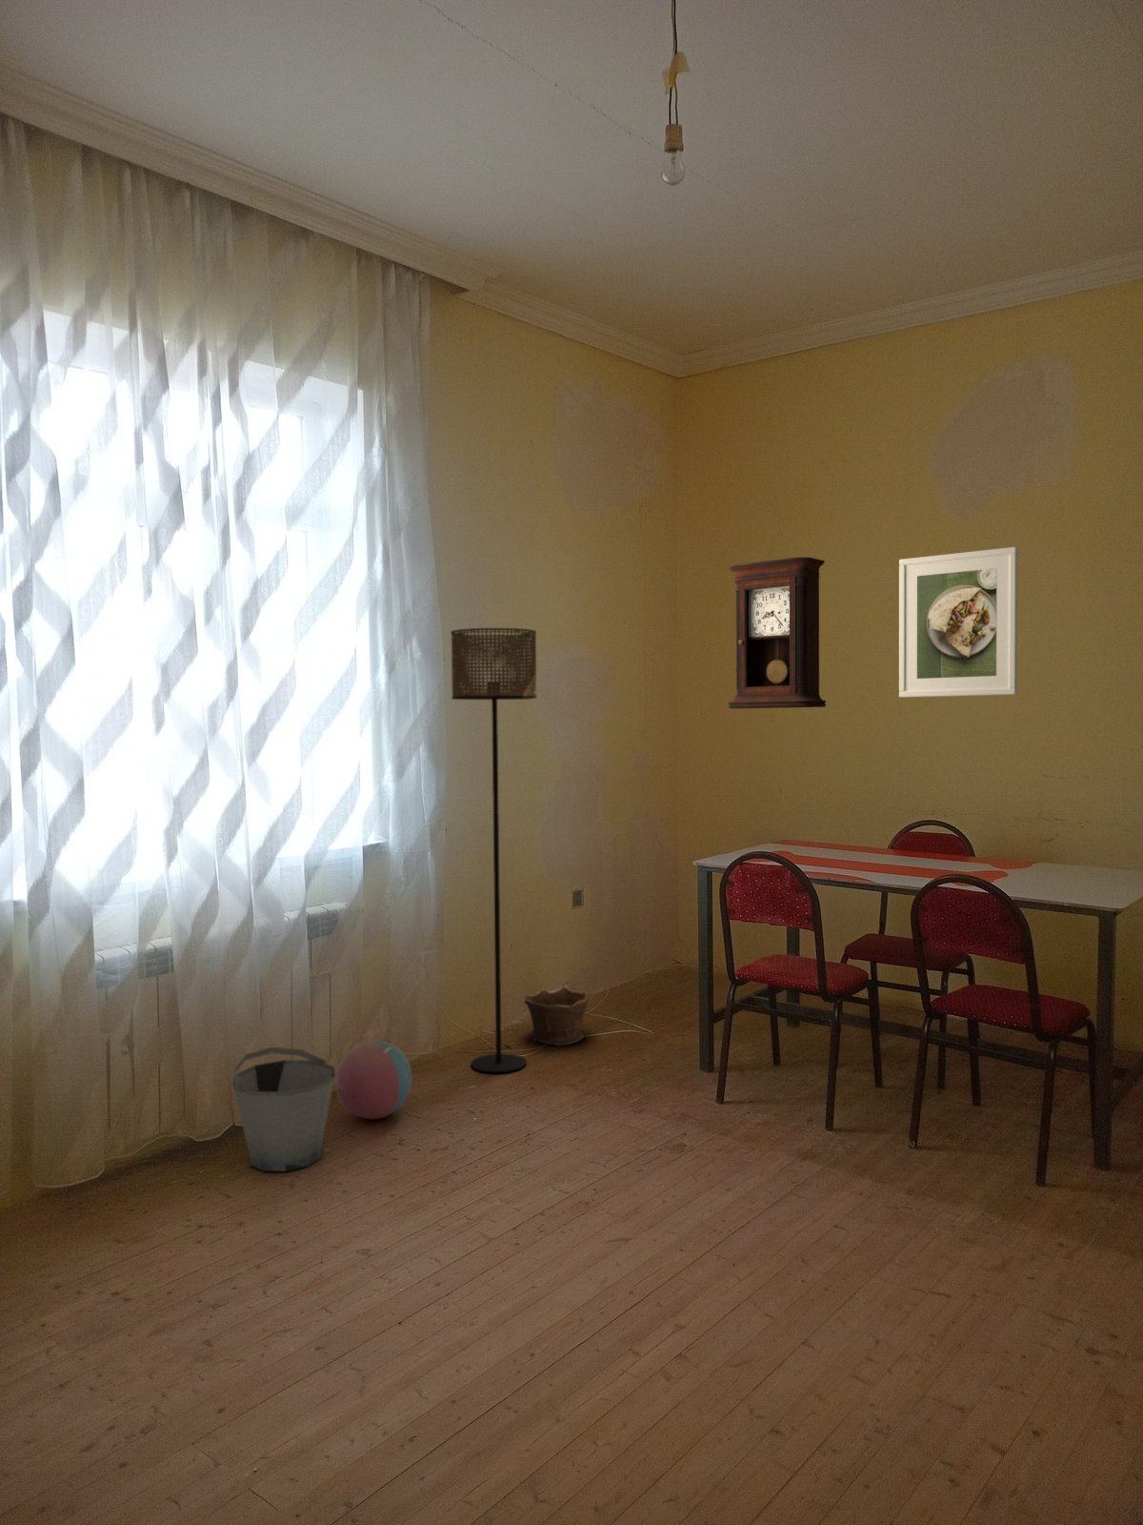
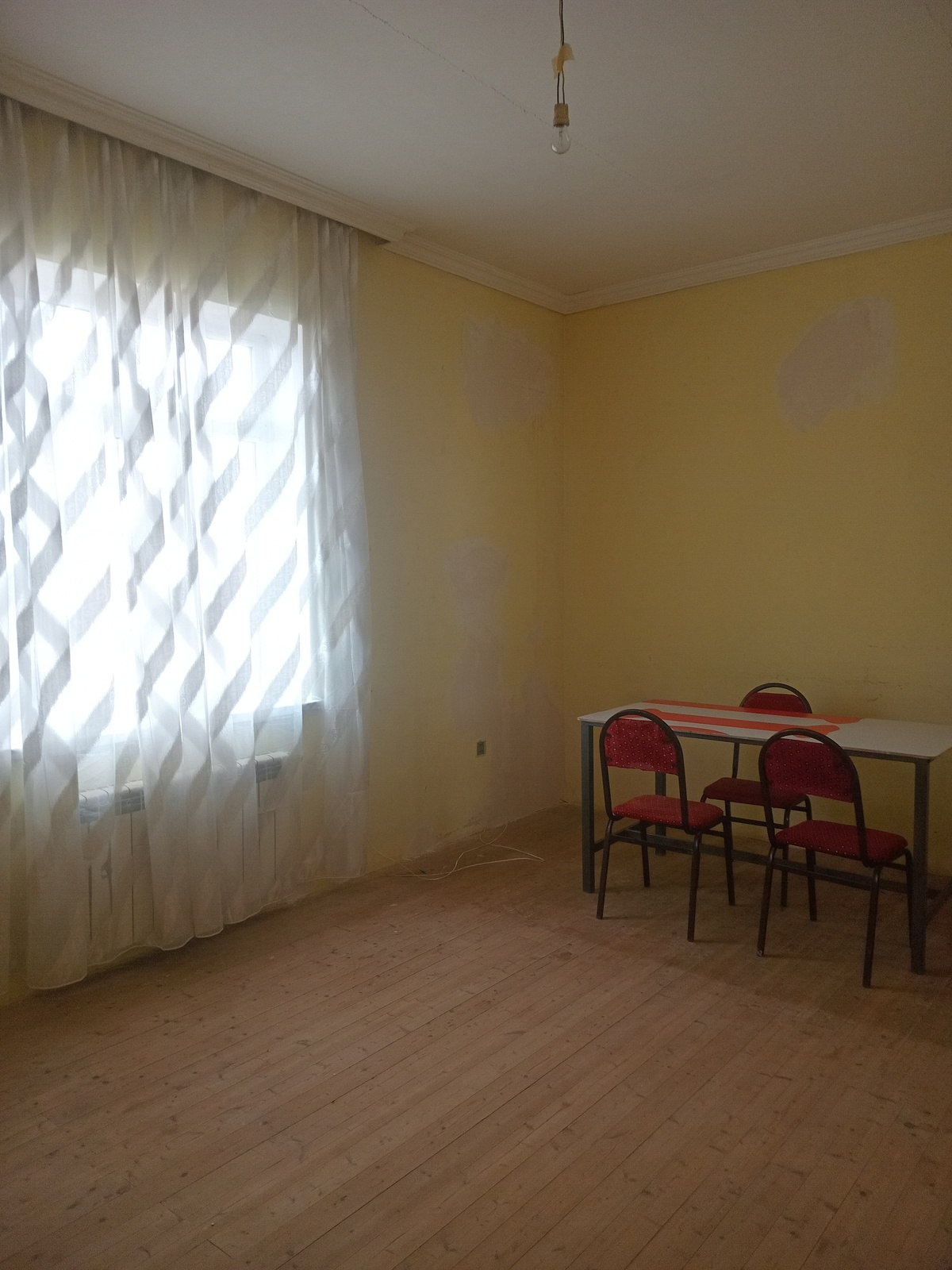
- ball (373, 1080)
- pendulum clock (772, 635)
- floor lamp (496, 849)
- clay pot (557, 1006)
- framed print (957, 624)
- bucket (285, 1107)
